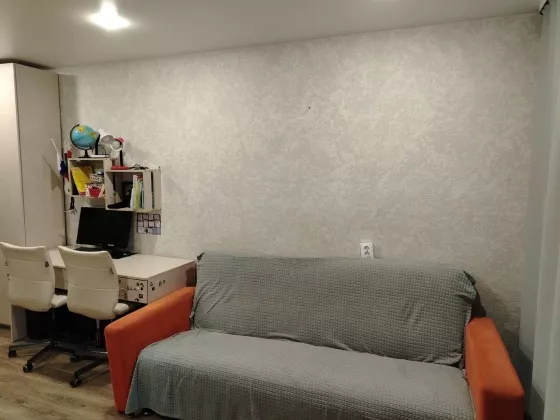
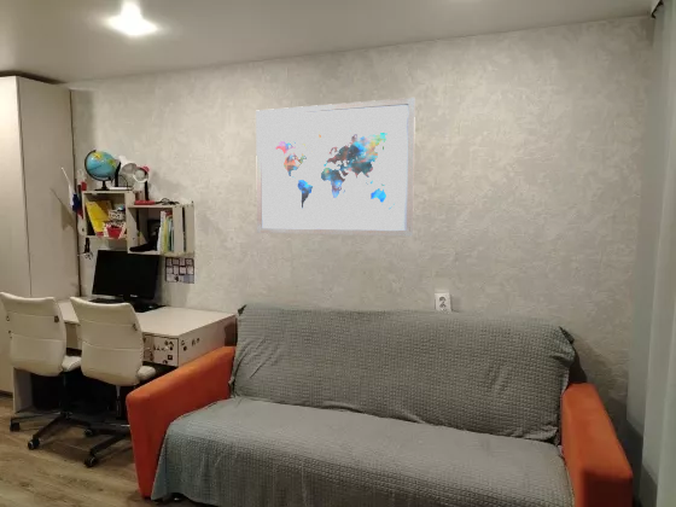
+ wall art (330, 170)
